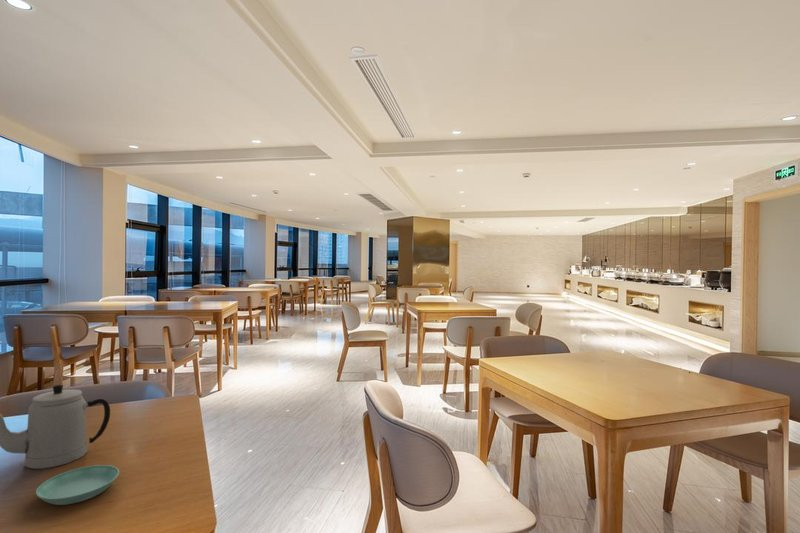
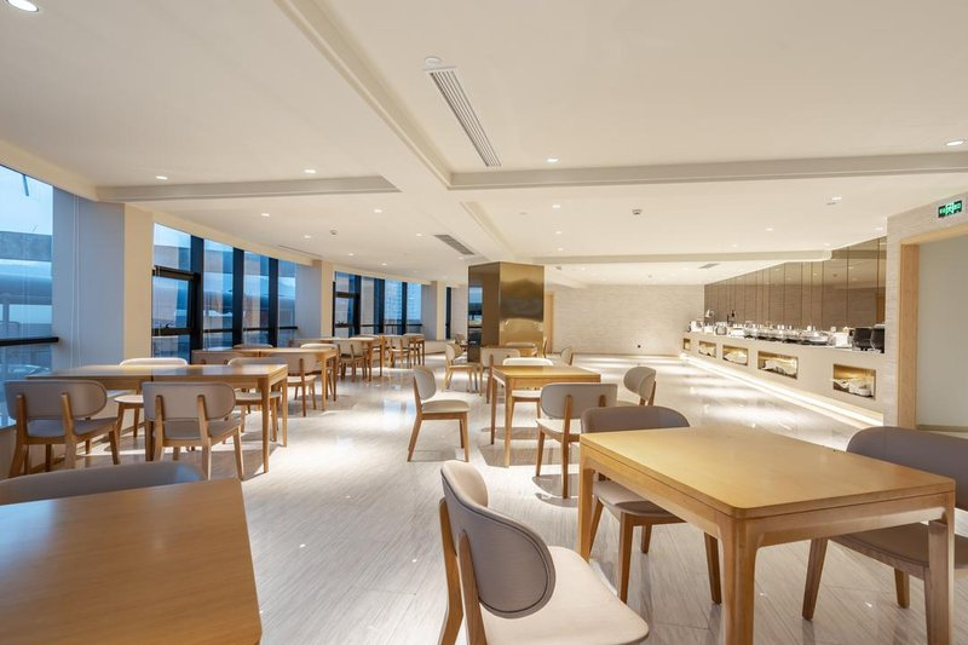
- teapot (52, 421)
- saucer (79, 486)
